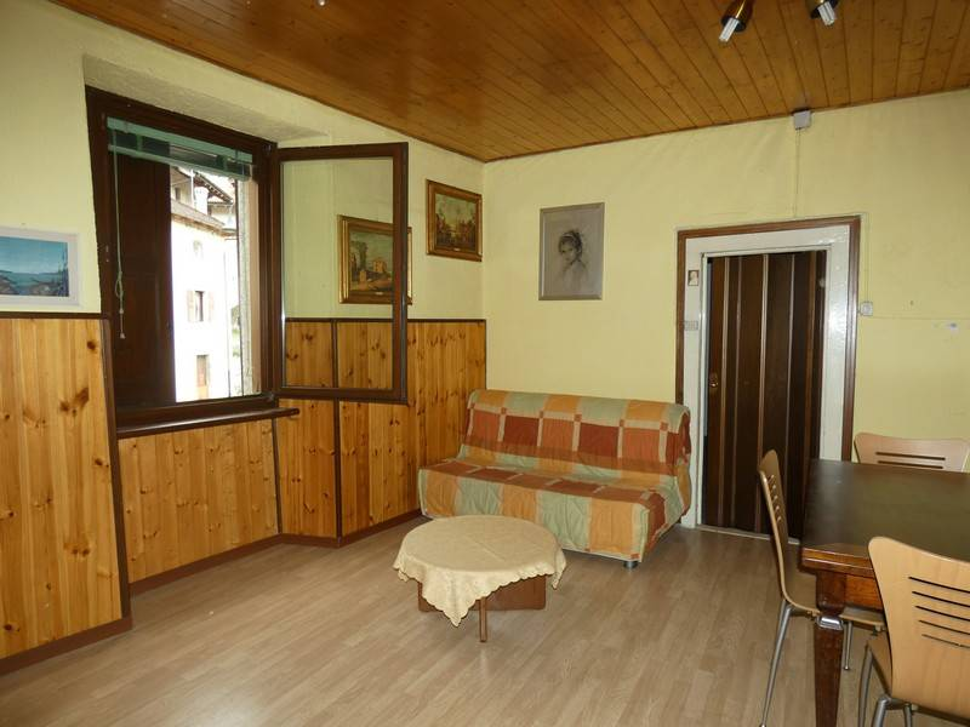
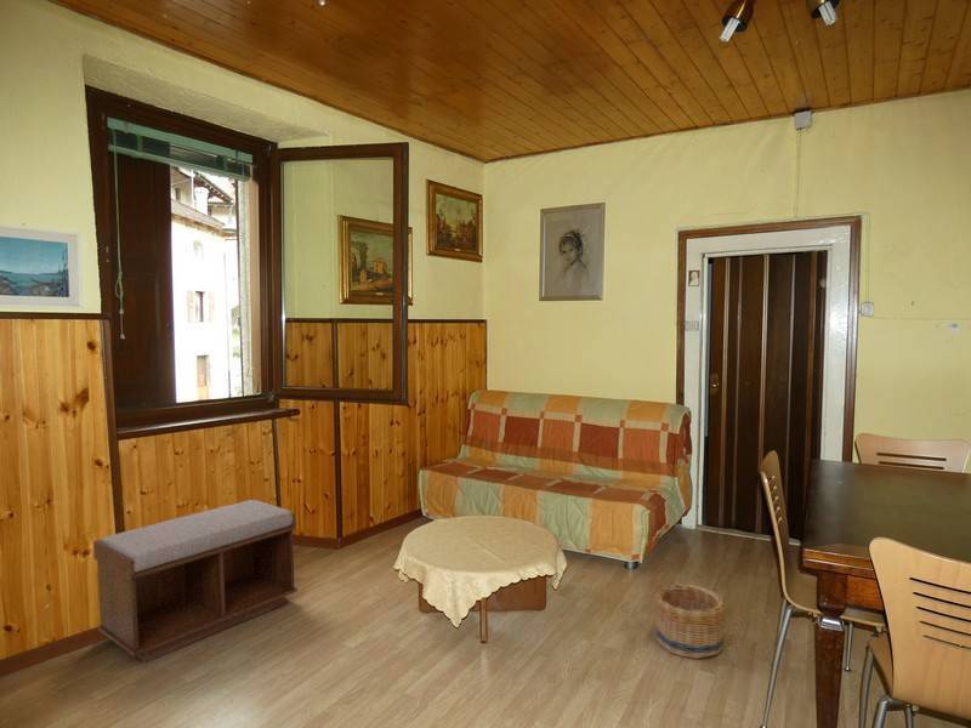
+ basket (688, 619)
+ bench (203, 570)
